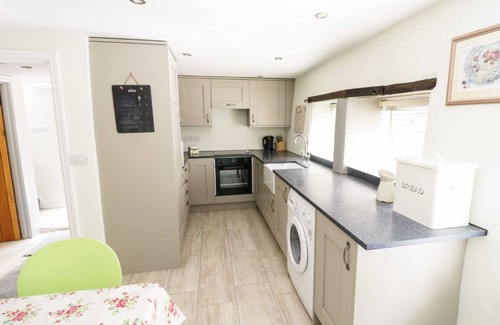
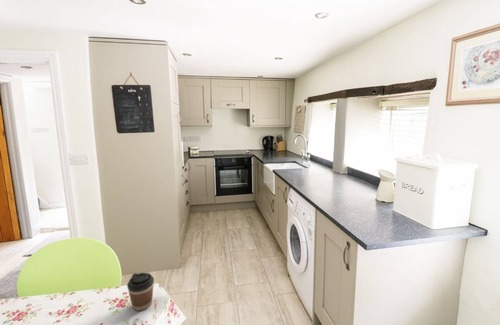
+ coffee cup (141, 289)
